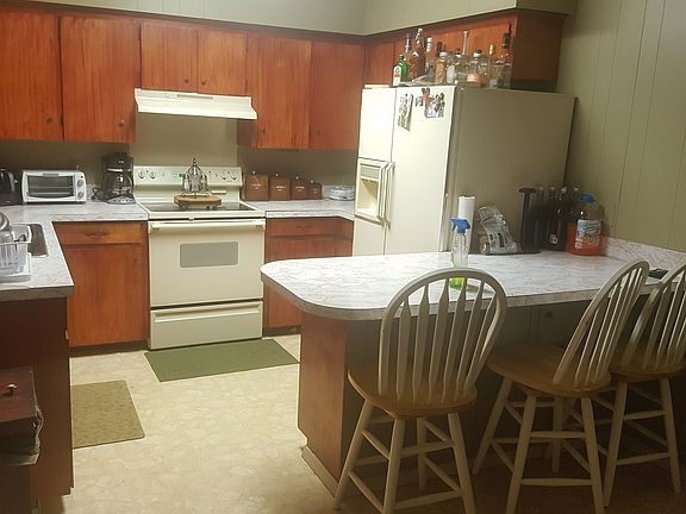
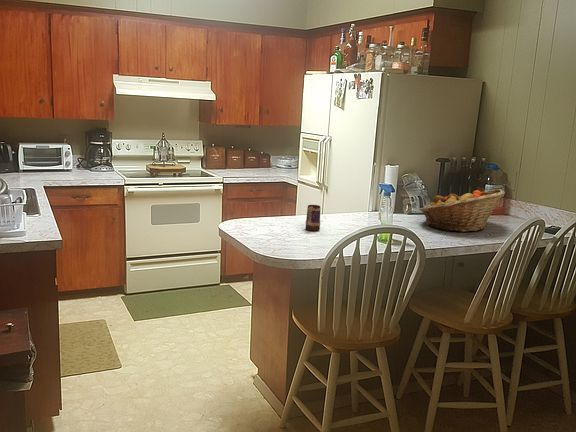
+ fruit basket (461, 207)
+ mug (312, 217)
